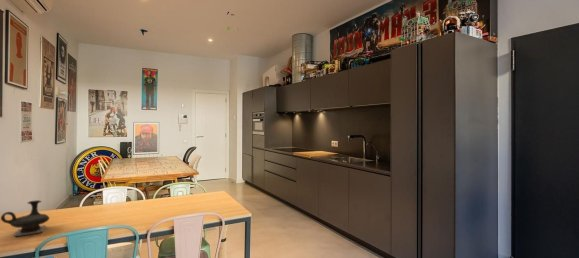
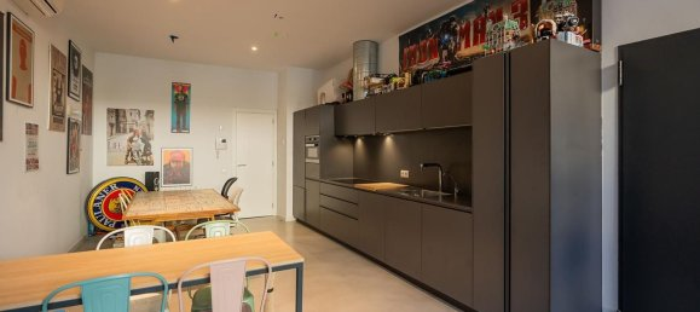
- teapot (26, 217)
